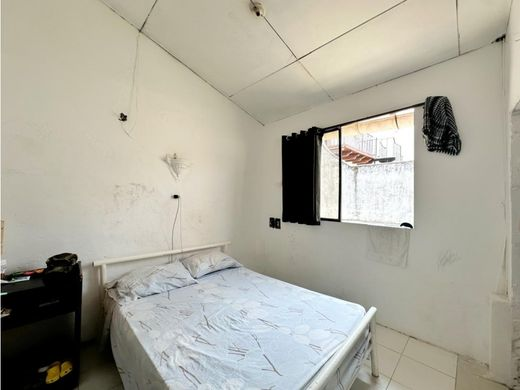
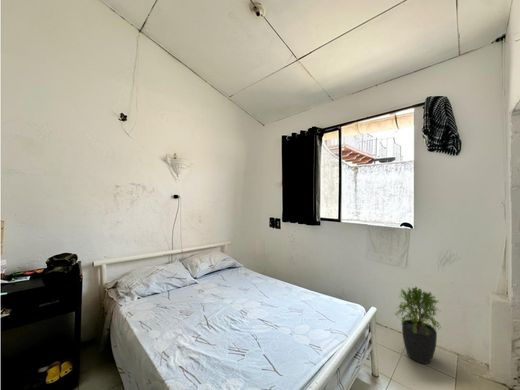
+ potted plant (416, 320)
